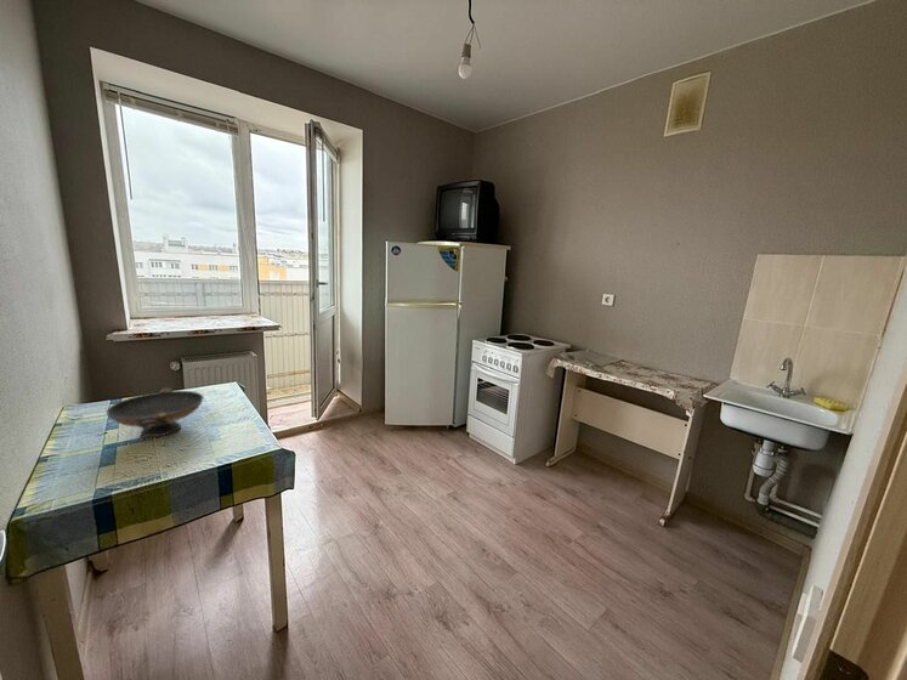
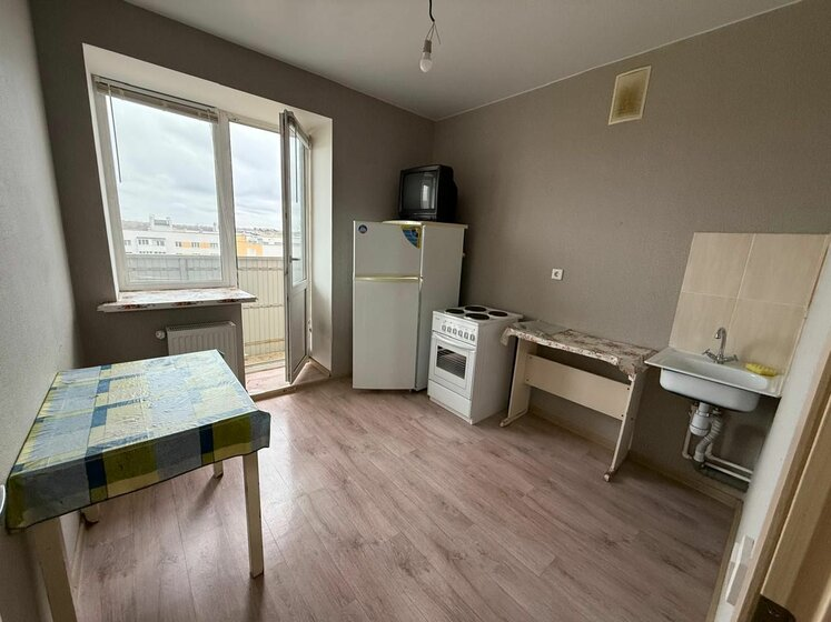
- decorative bowl (159, 416)
